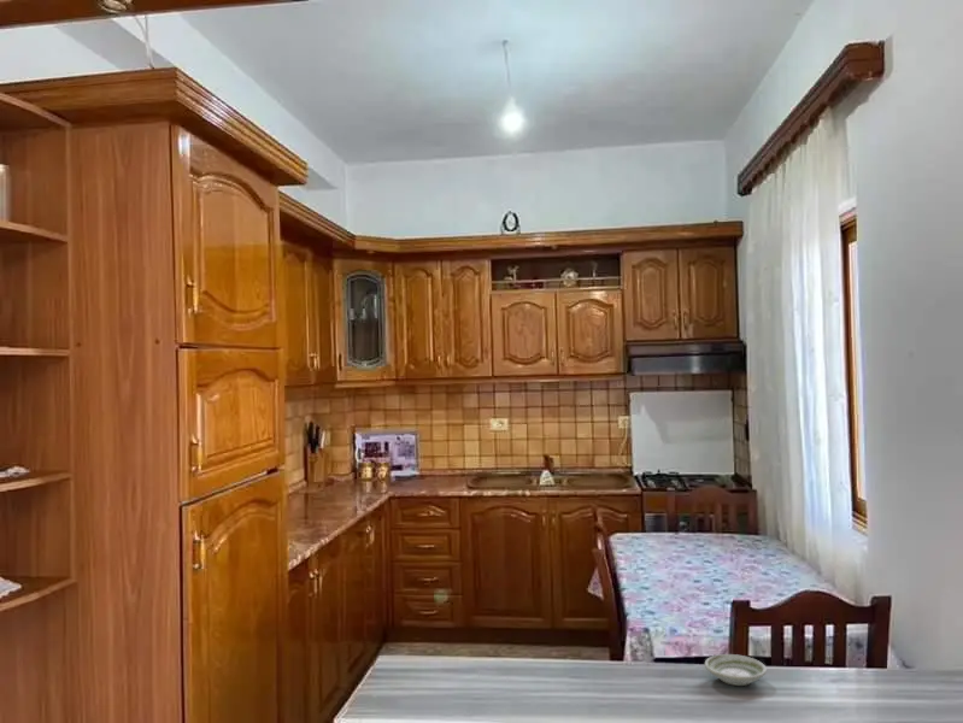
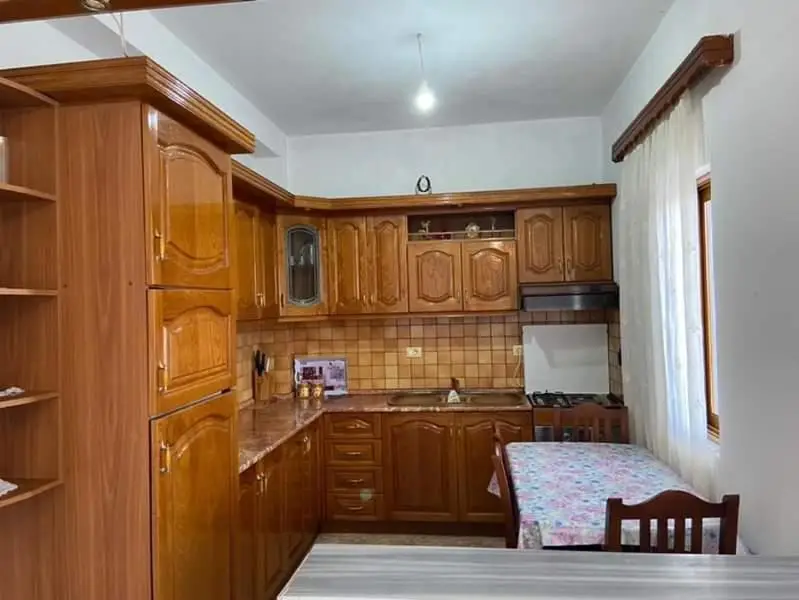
- saucer (735, 671)
